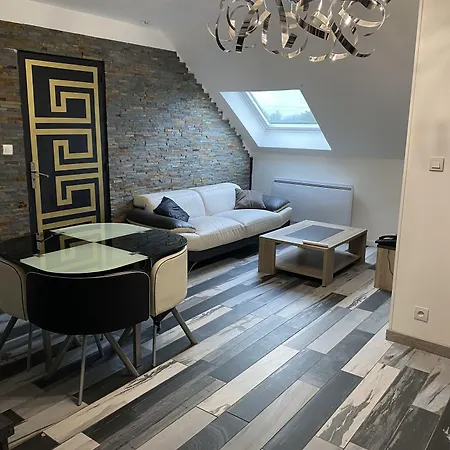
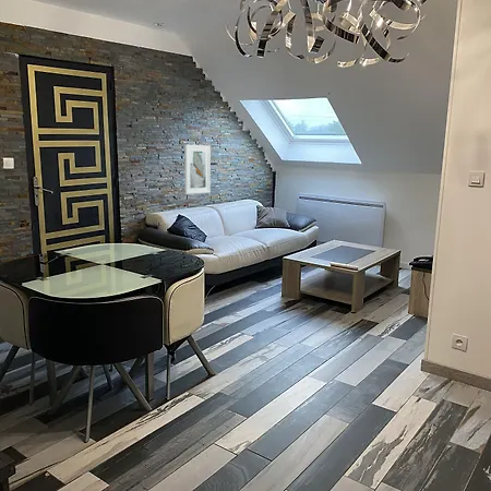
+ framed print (197, 169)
